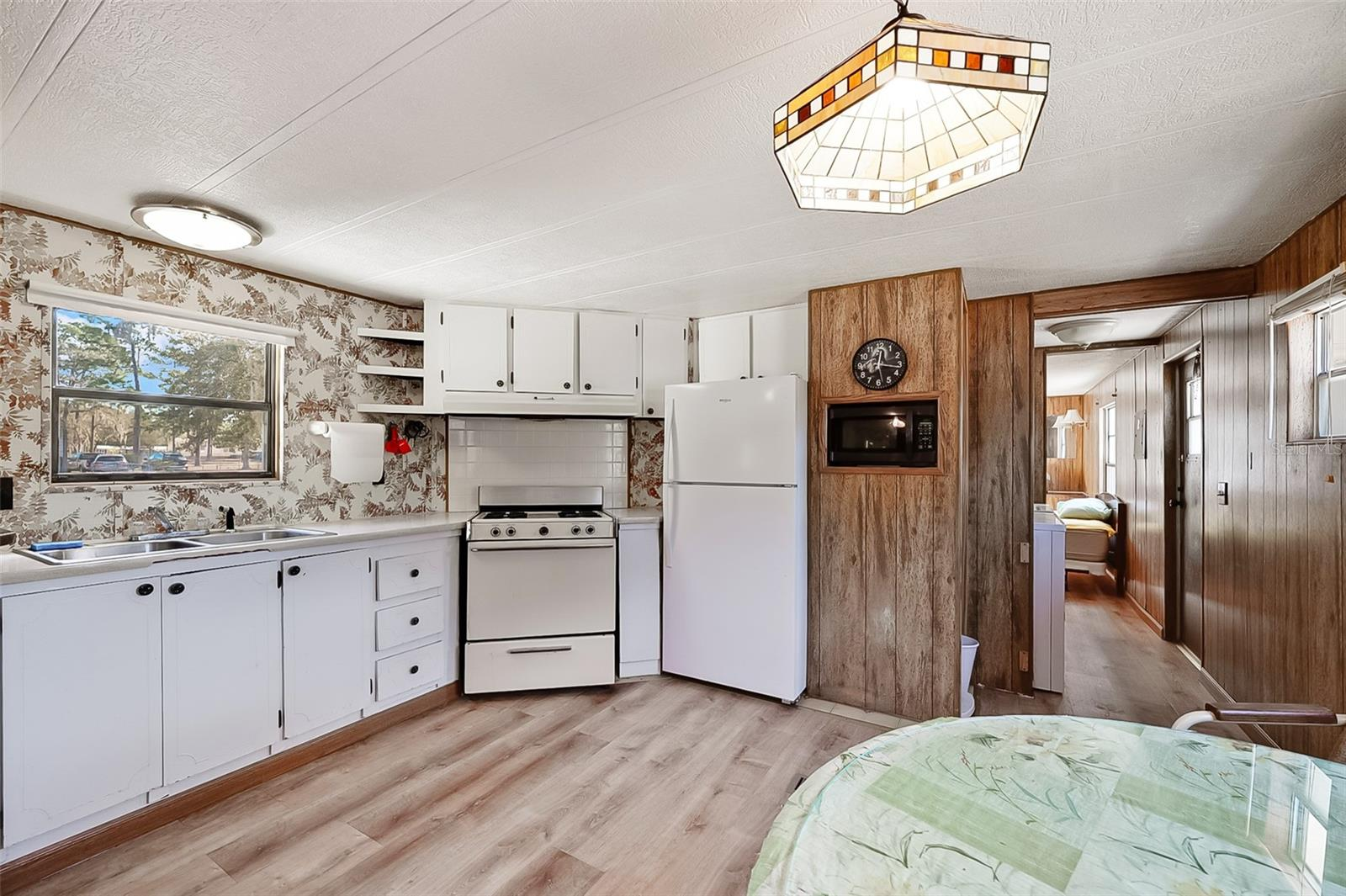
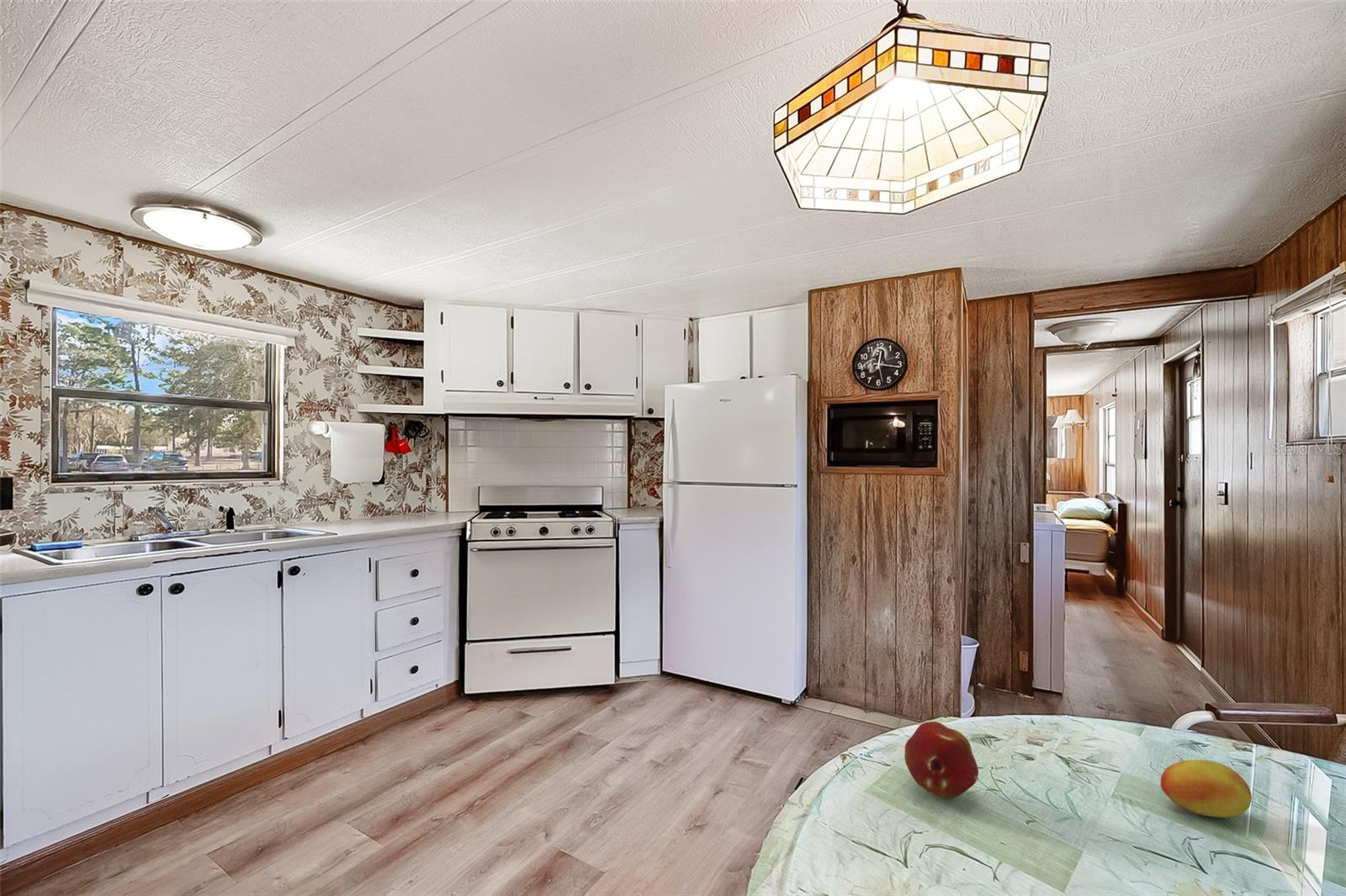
+ fruit (941, 757)
+ fruit (1205, 787)
